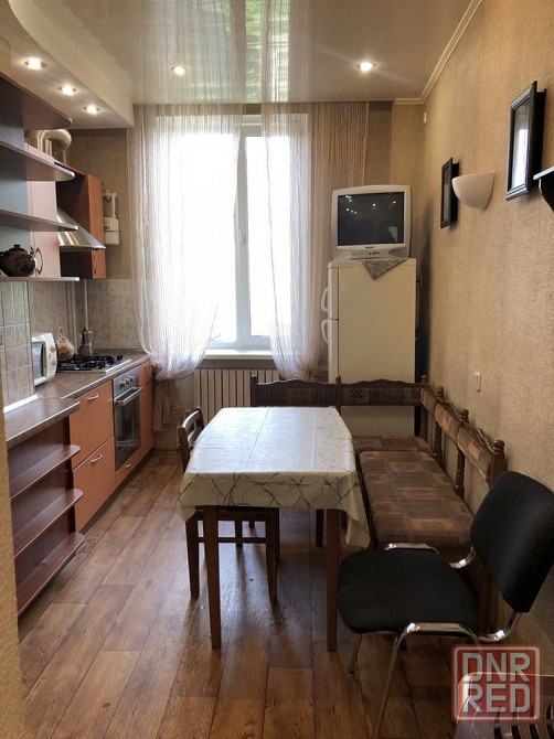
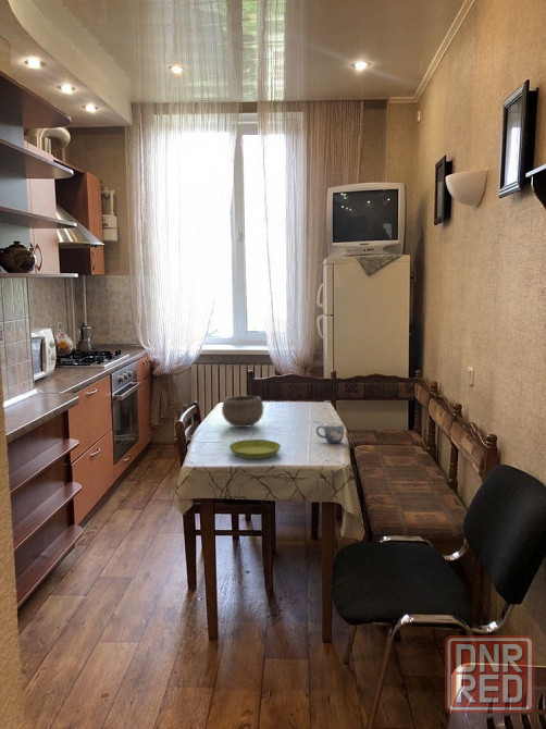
+ saucer (255, 449)
+ bowl (243, 411)
+ mug (330, 433)
